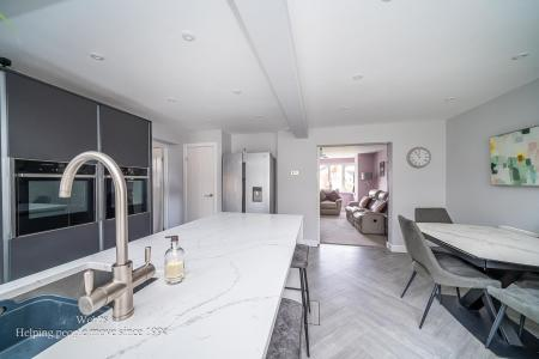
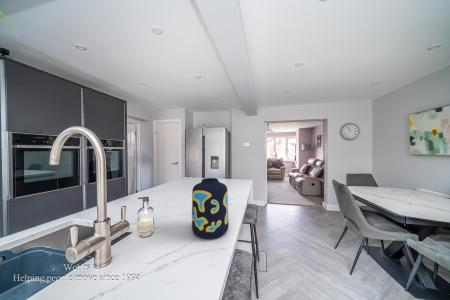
+ vase (210, 205)
